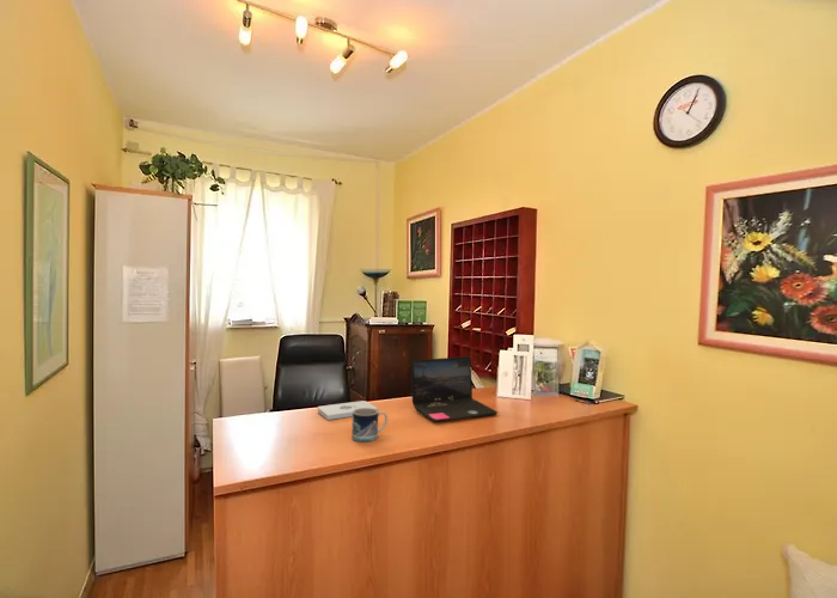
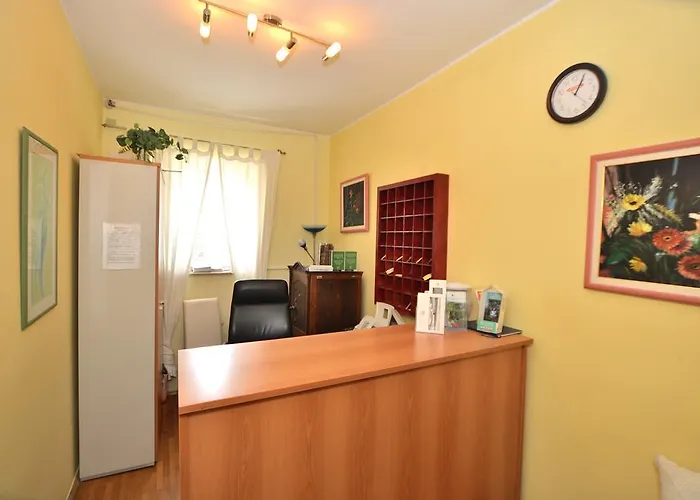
- mug (369, 423)
- notepad (347, 409)
- laptop (453, 386)
